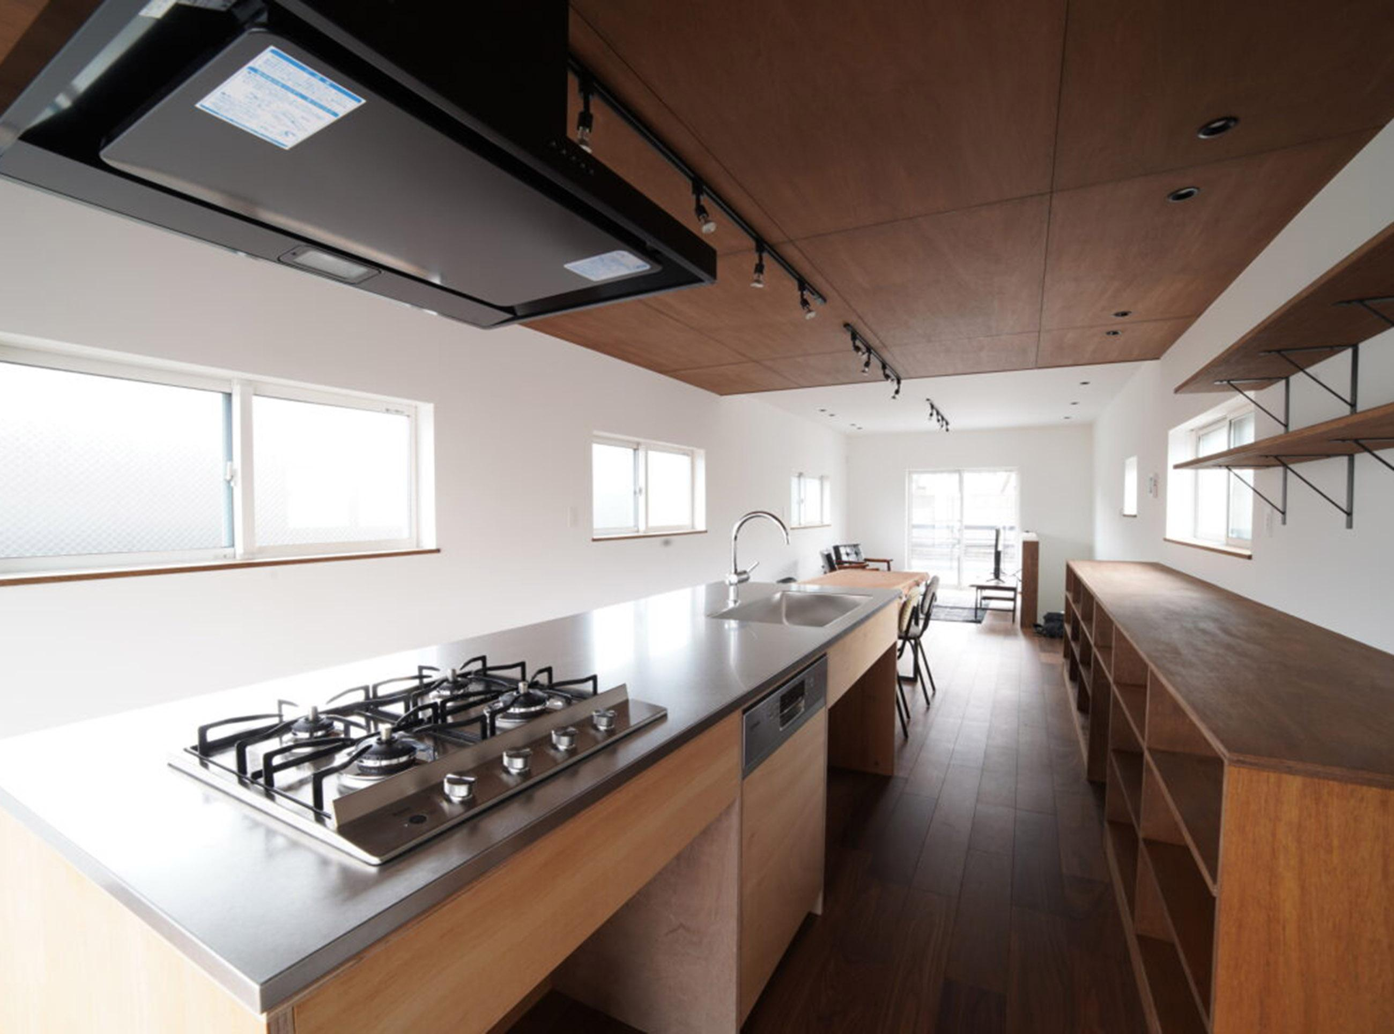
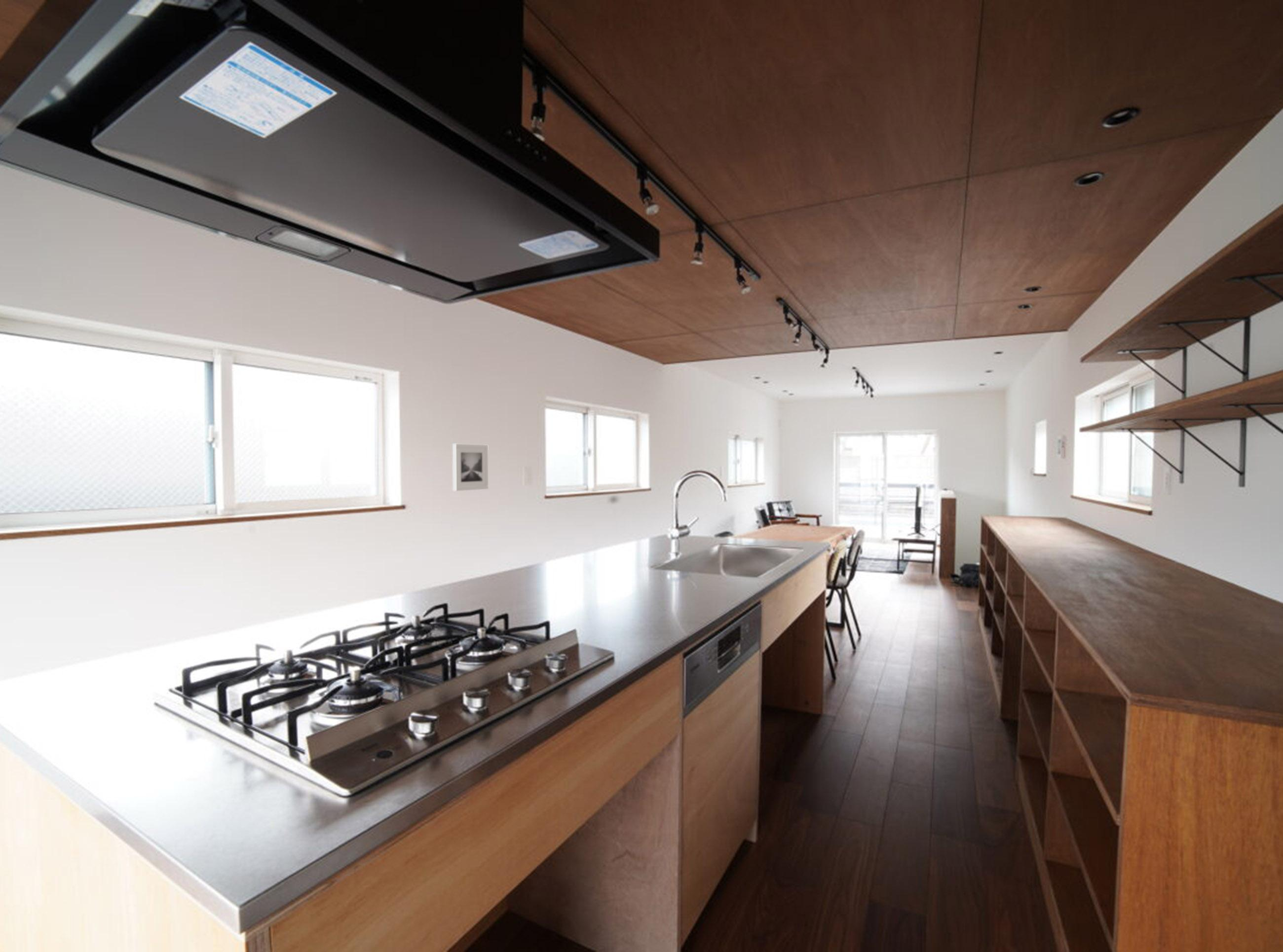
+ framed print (471, 467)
